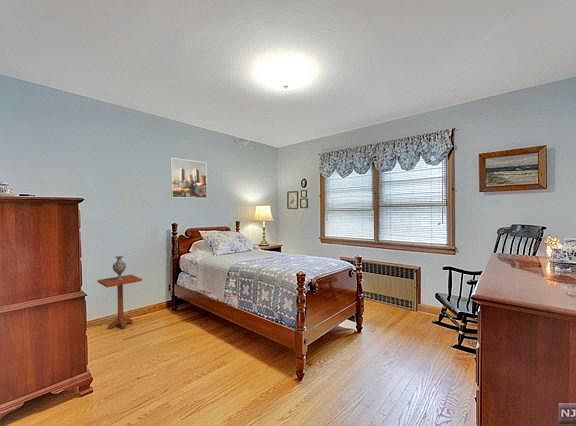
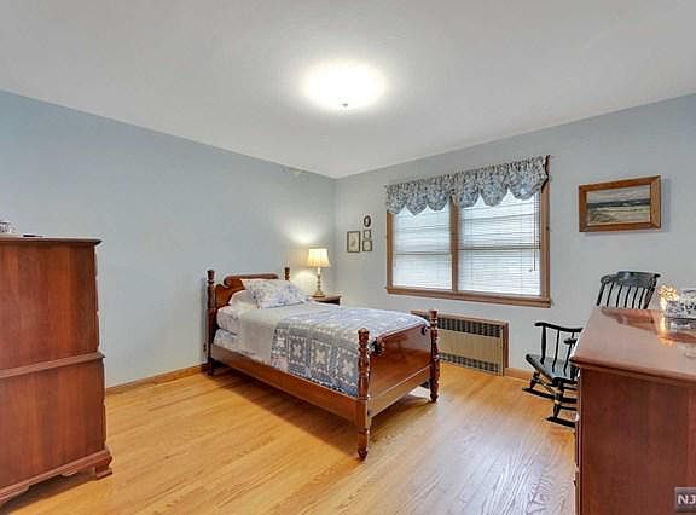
- pedestal table (120, 291)
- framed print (189, 179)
